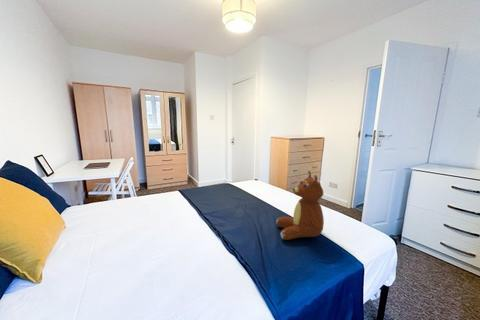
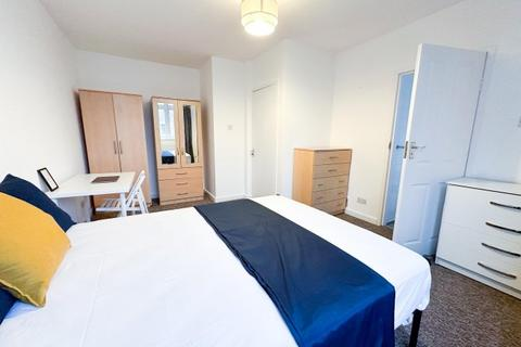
- teddy bear (300, 203)
